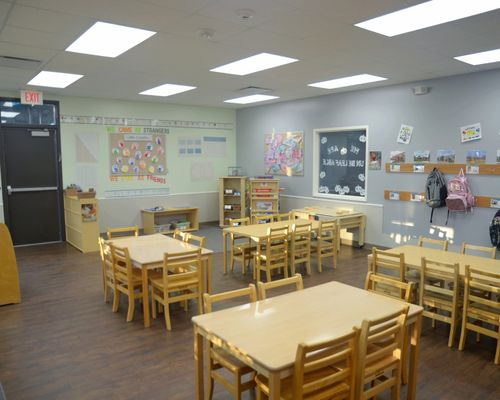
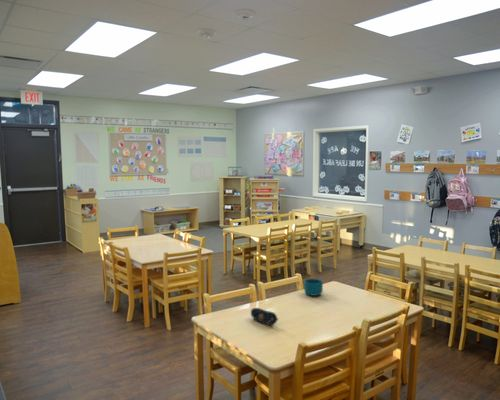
+ cup (313, 286)
+ pencil case (263, 316)
